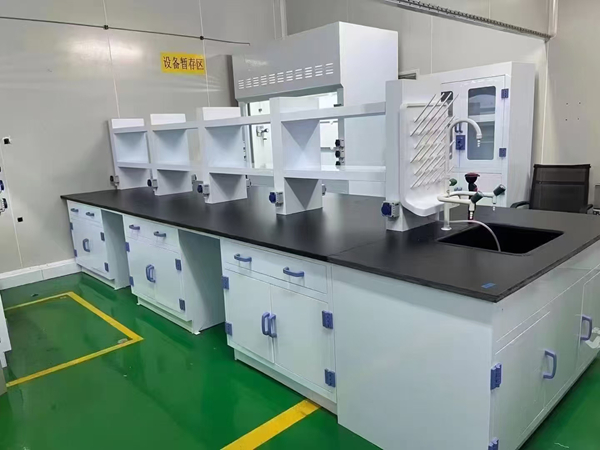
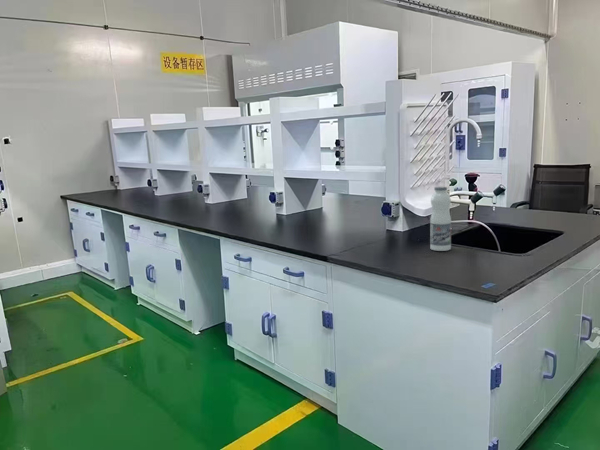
+ beverage bottle (440, 218)
